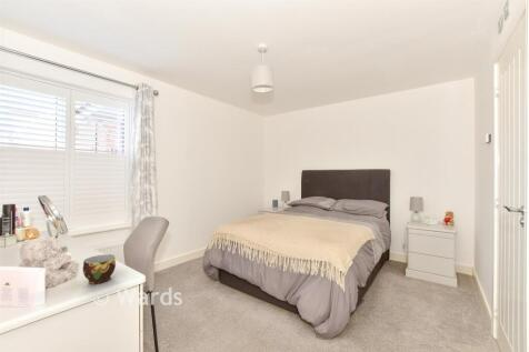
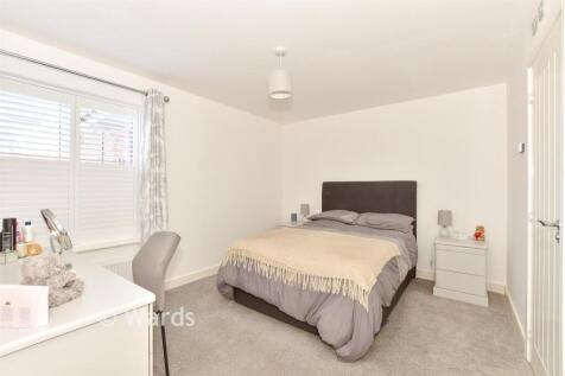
- cup (98, 269)
